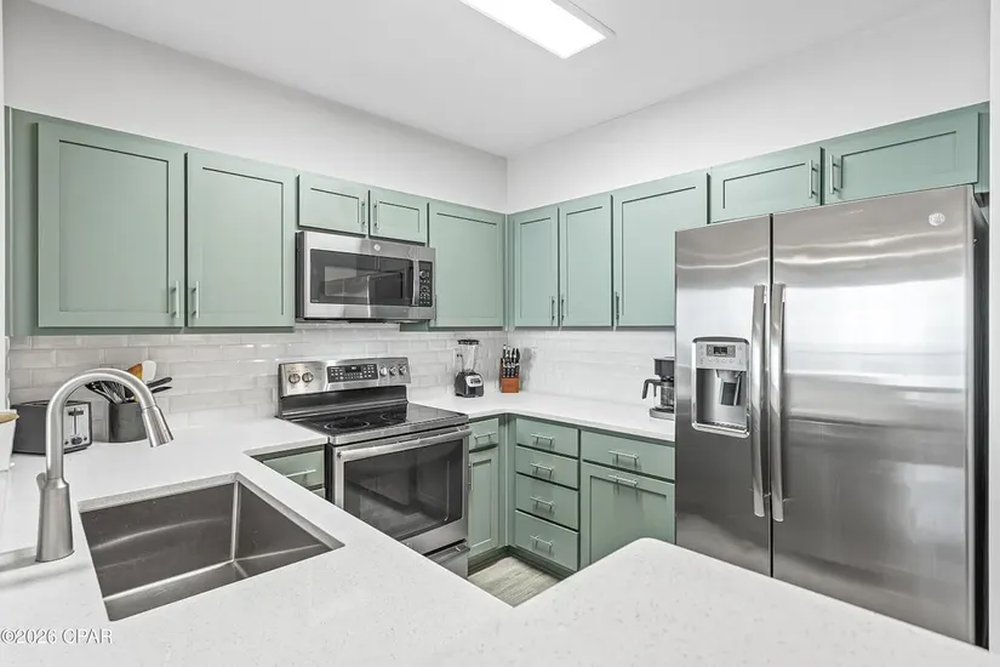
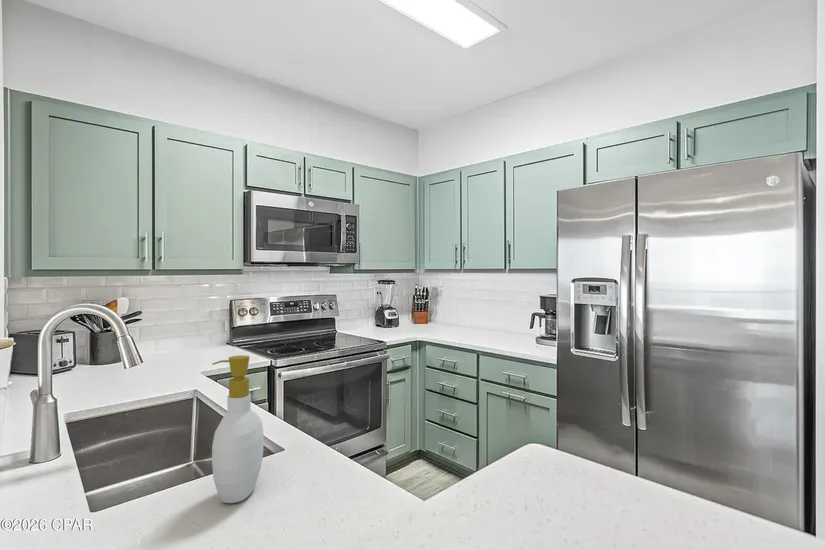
+ soap bottle (236, 424)
